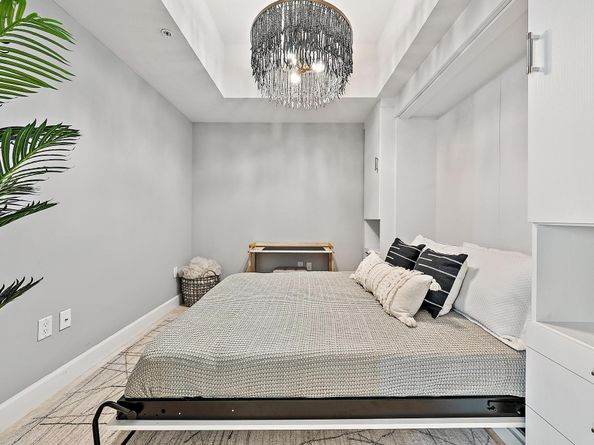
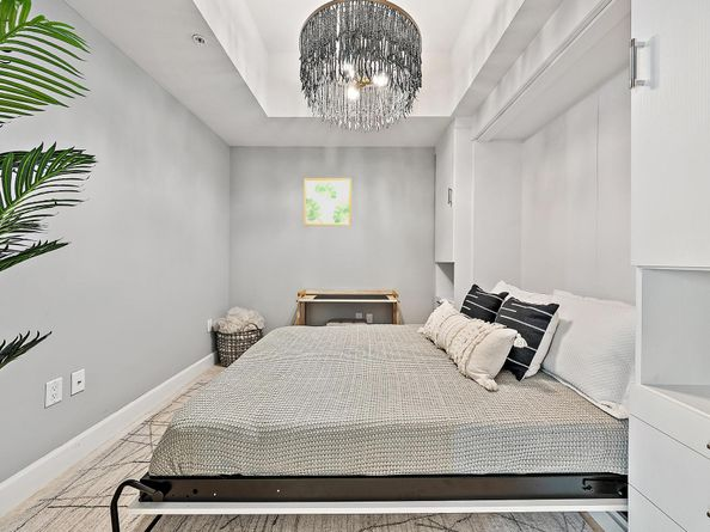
+ wall art (328, 202)
